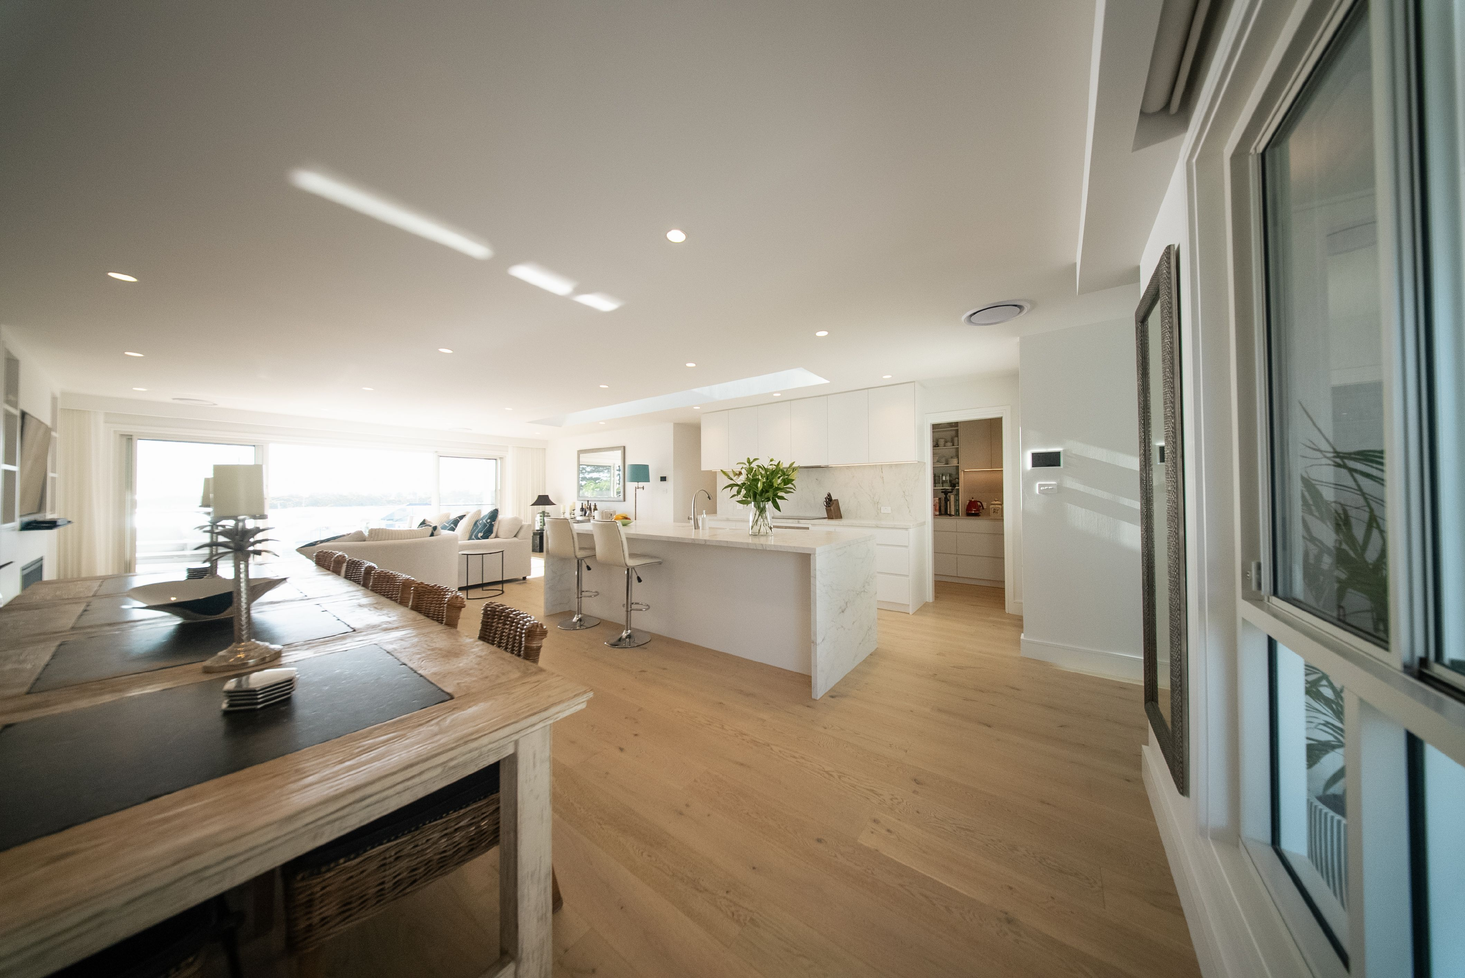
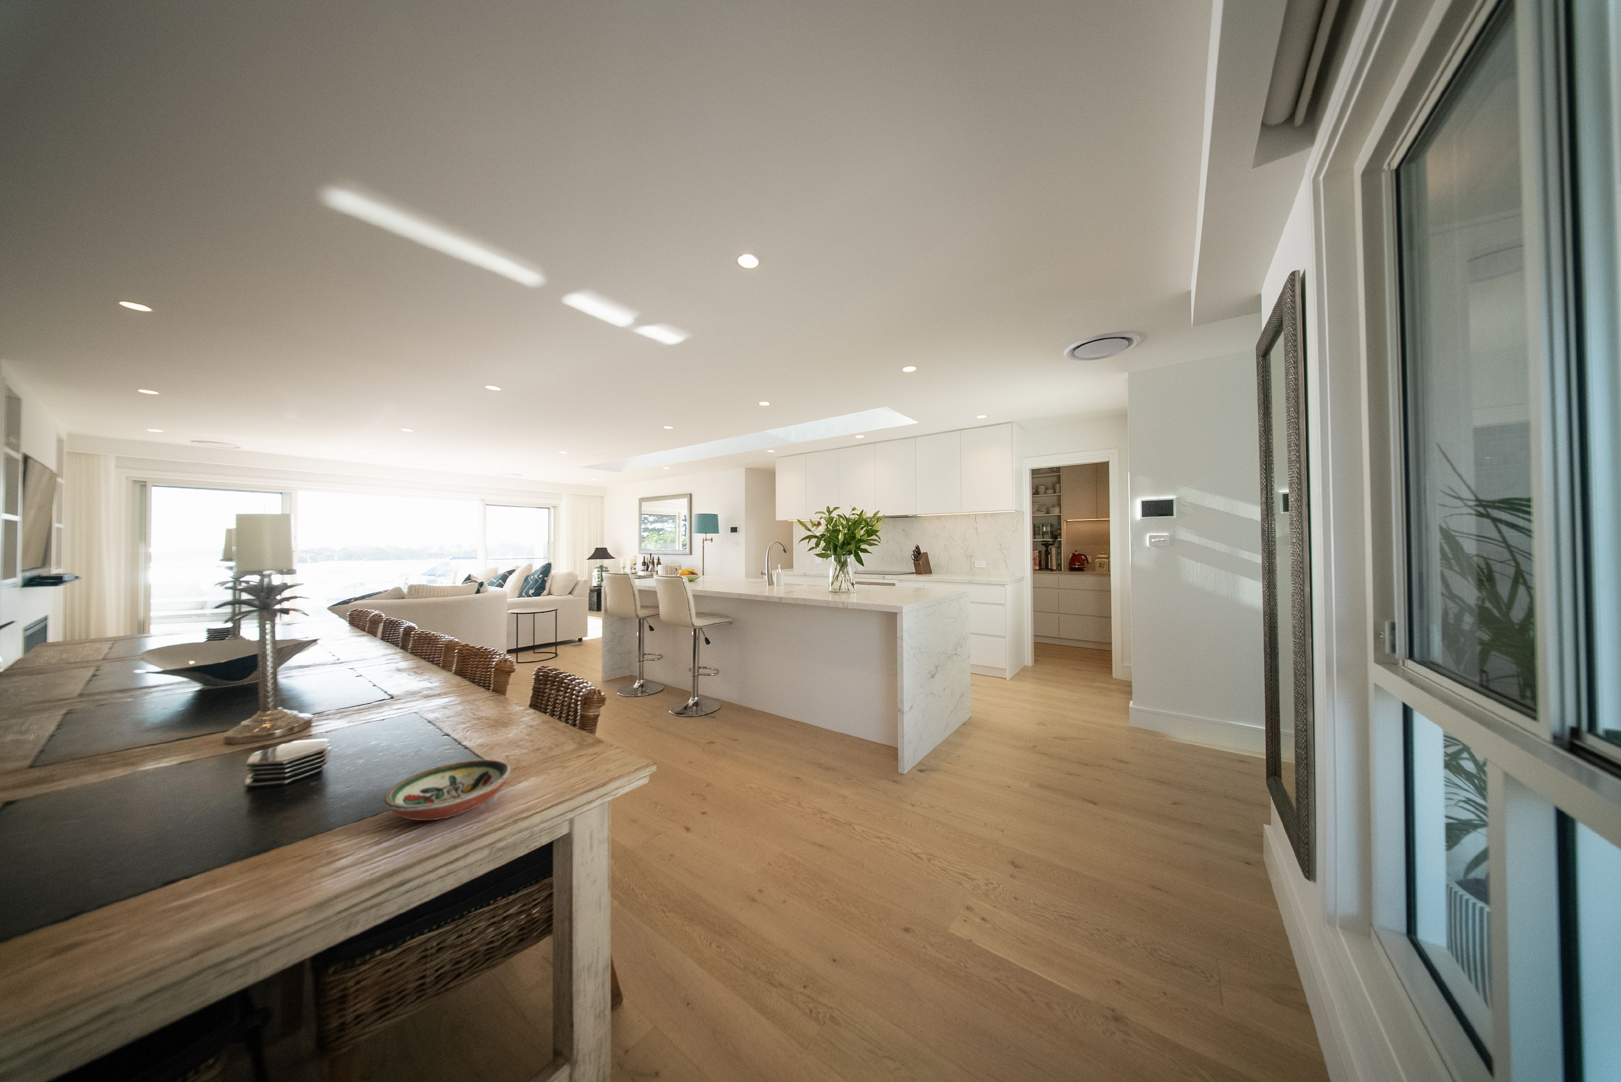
+ decorative bowl (451, 793)
